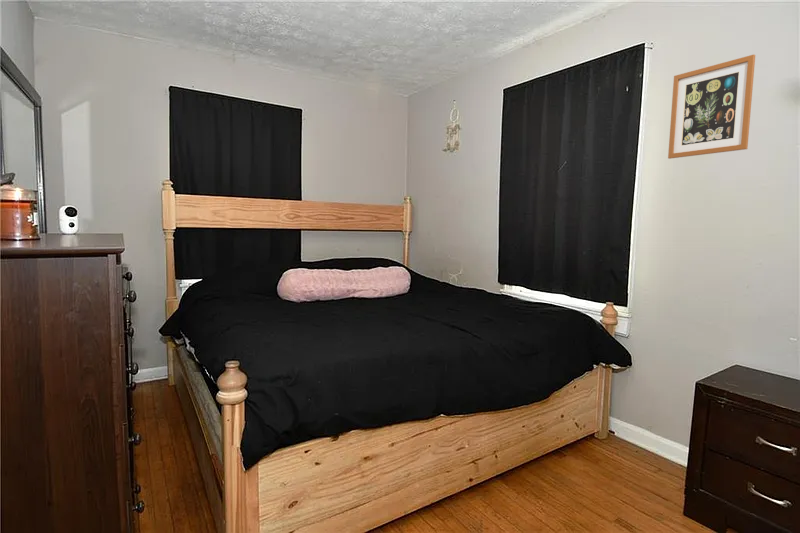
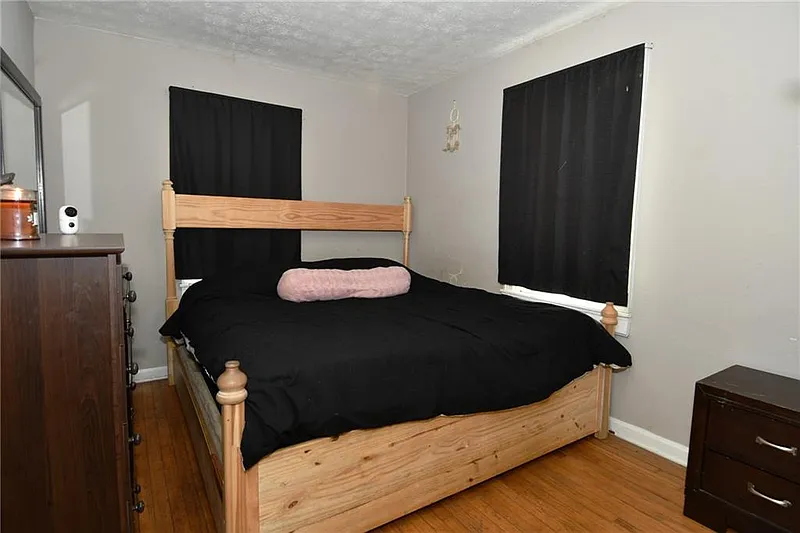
- wall art (708, 110)
